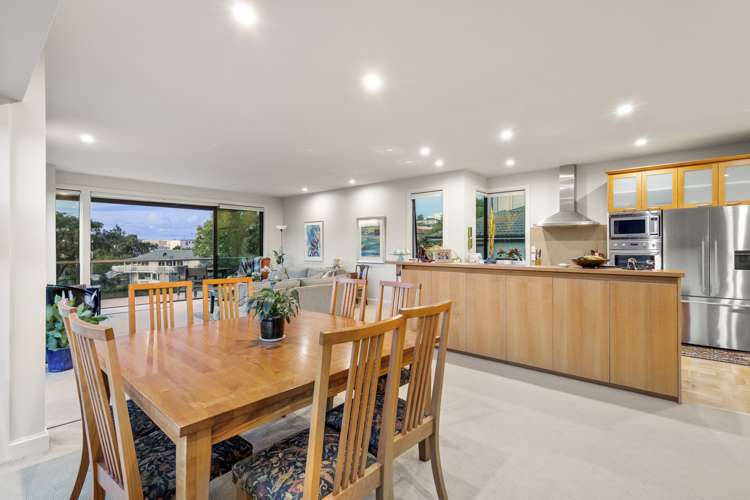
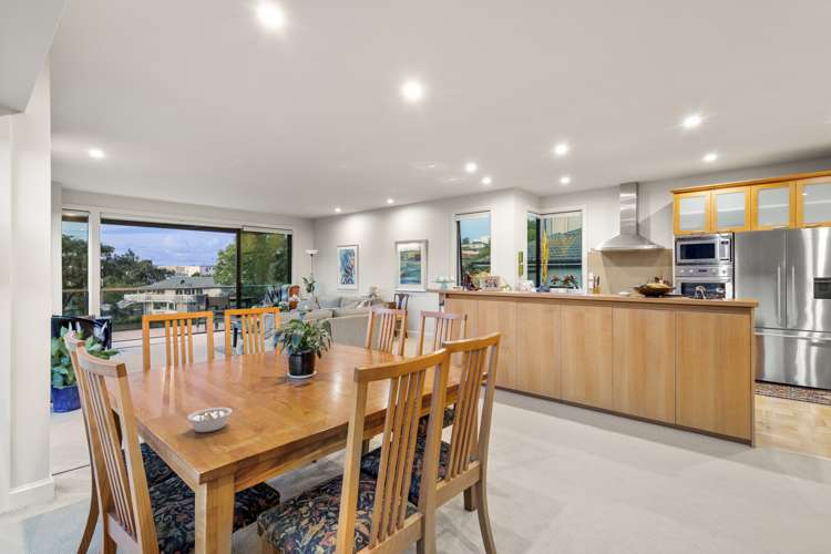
+ legume (212, 418)
